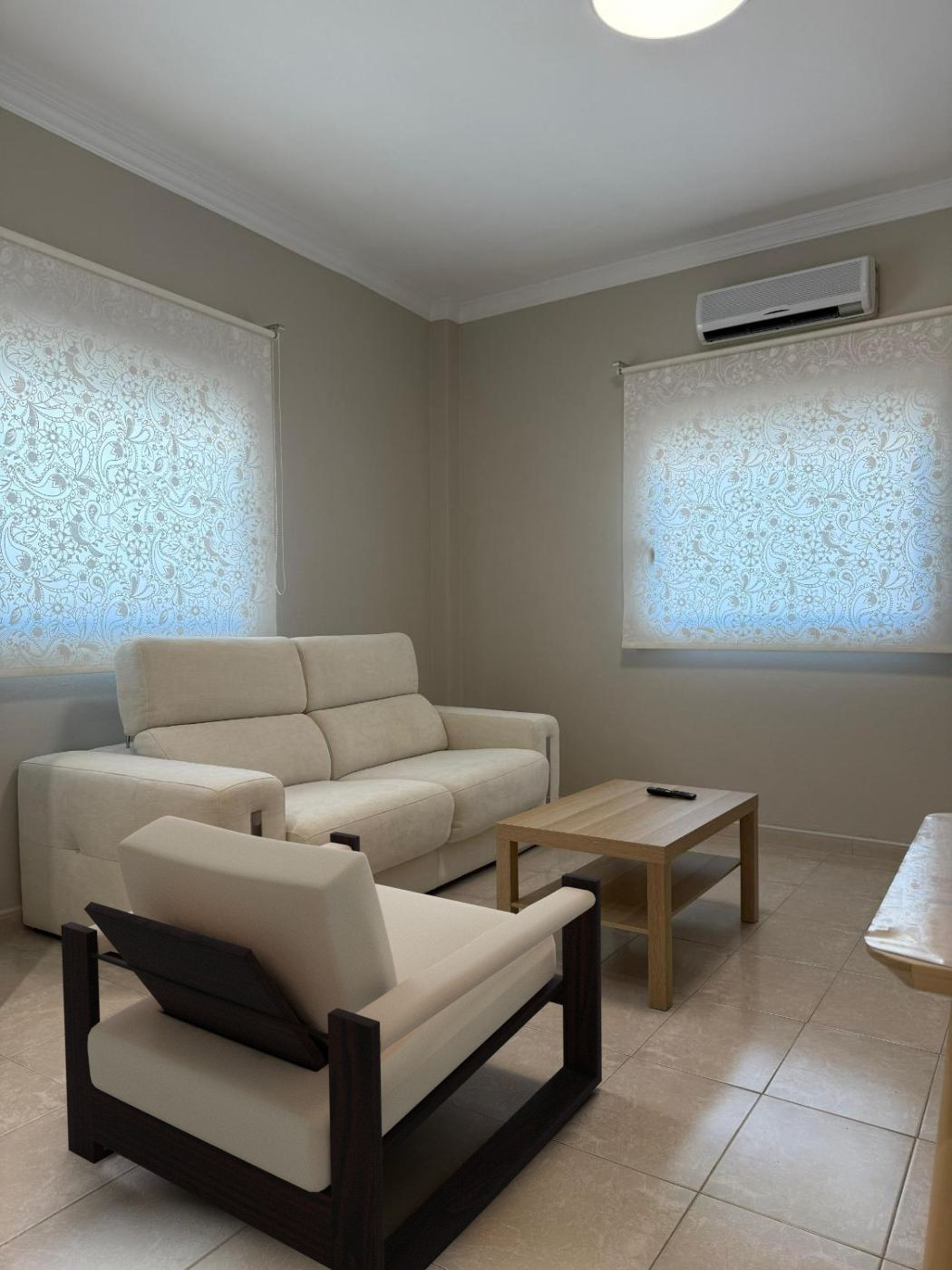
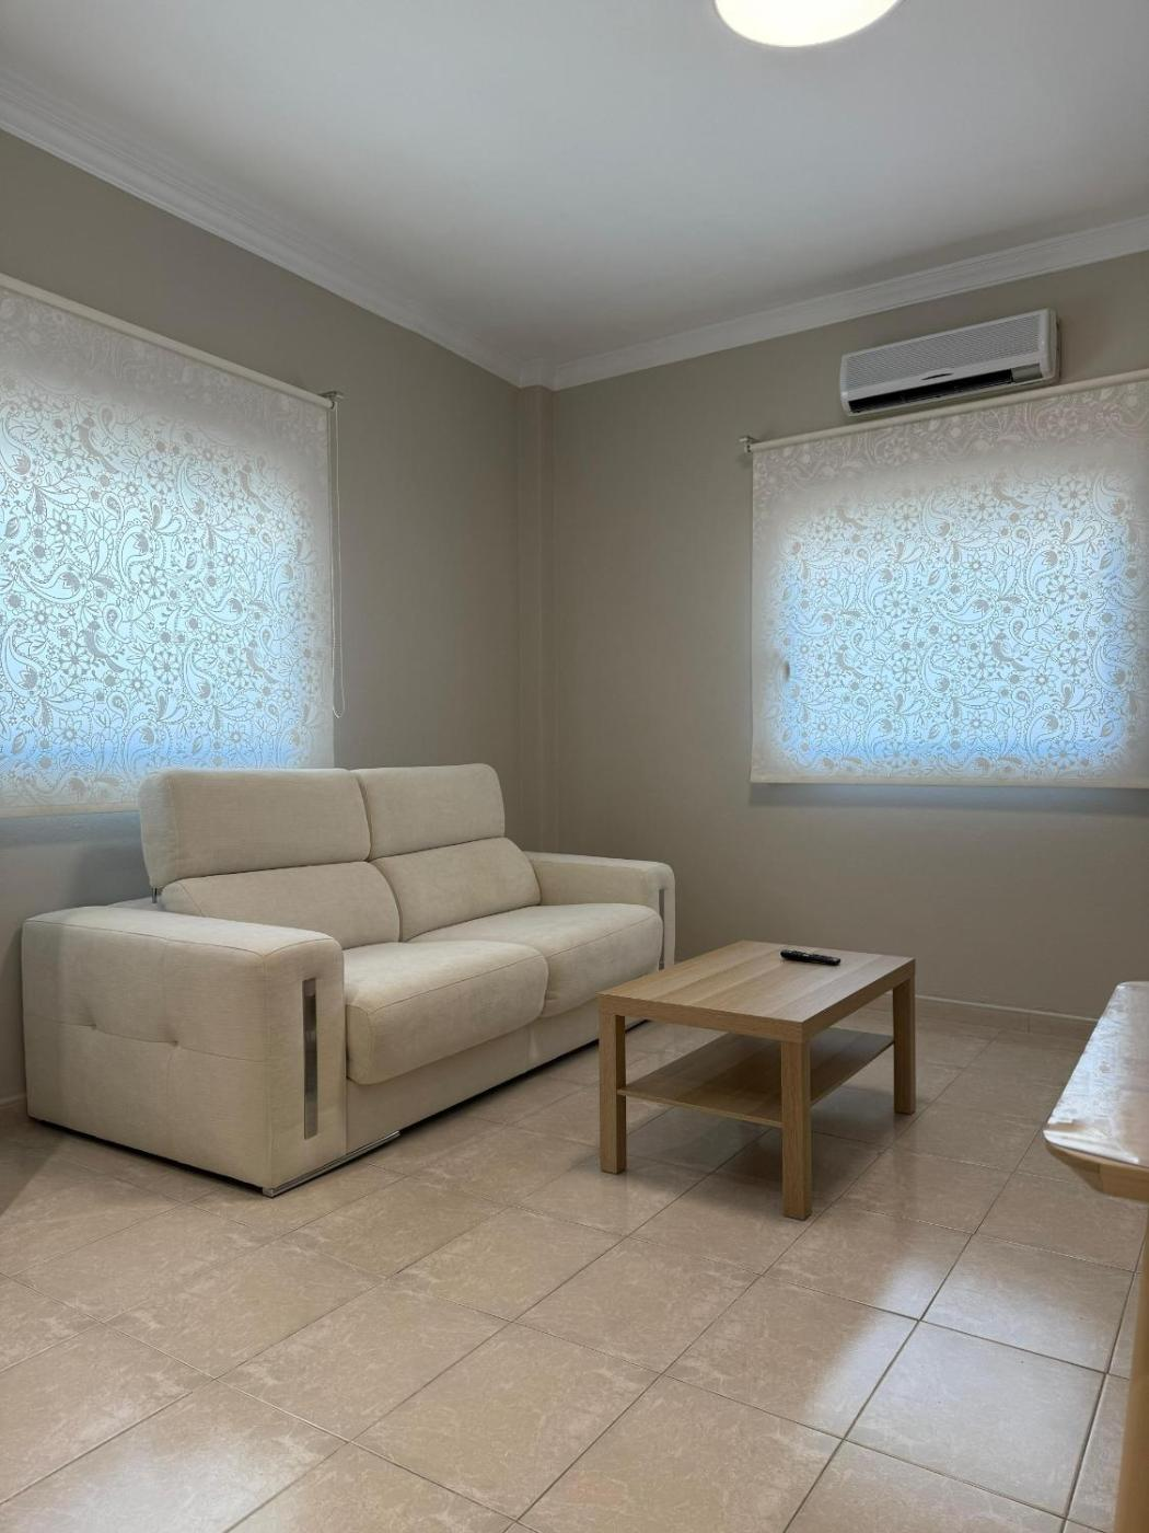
- armchair (337, 968)
